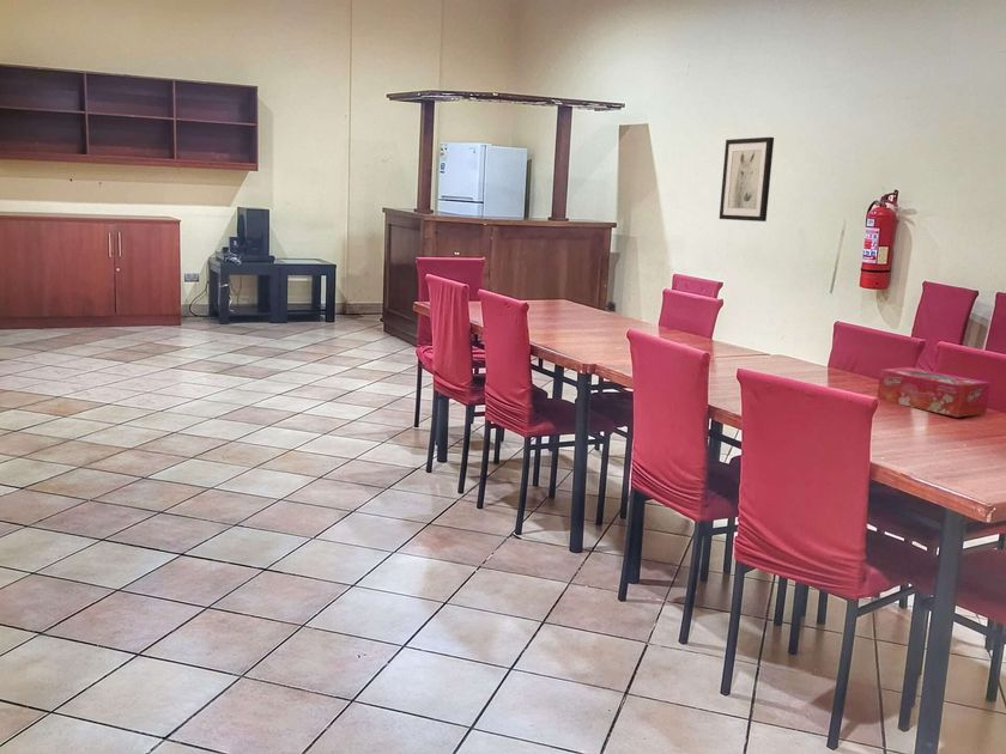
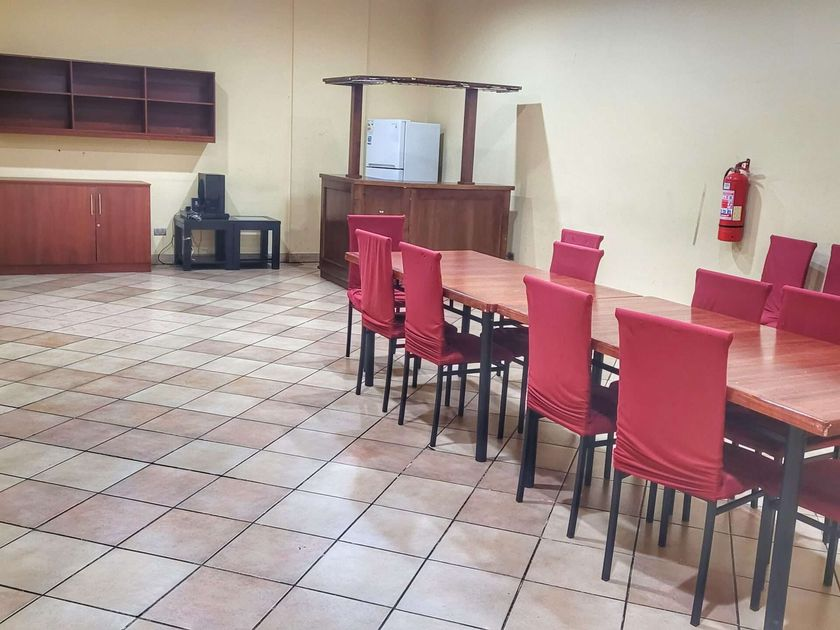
- tissue box (932, 390)
- wall art (745, 180)
